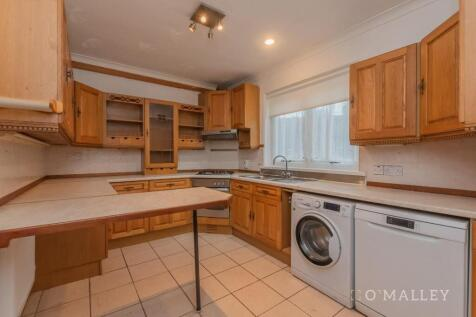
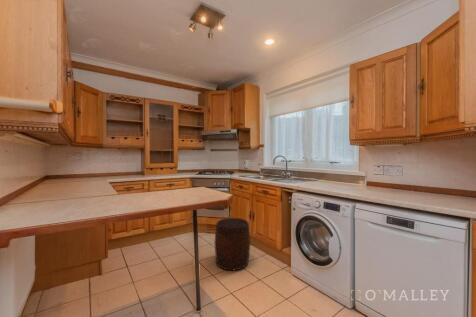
+ stool (232, 242)
